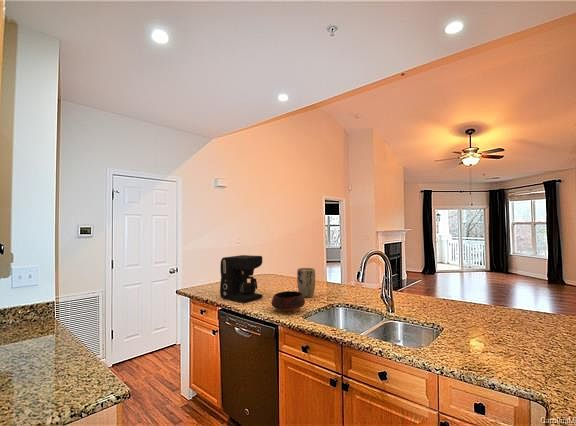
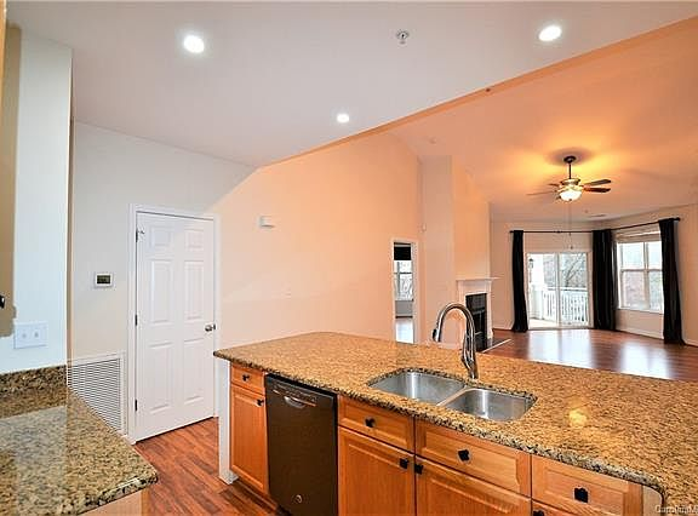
- bowl (288, 302)
- plant pot (306, 282)
- coffee maker (242, 277)
